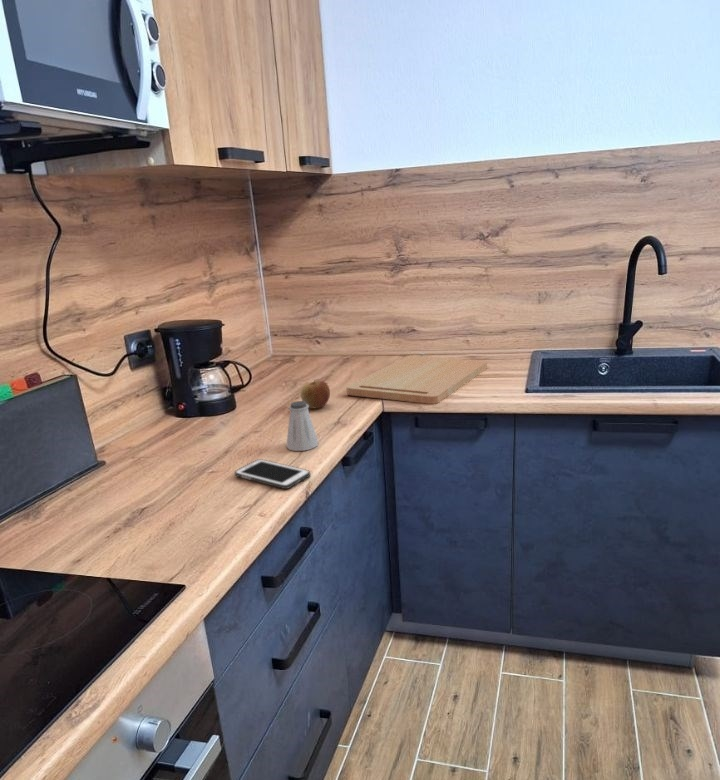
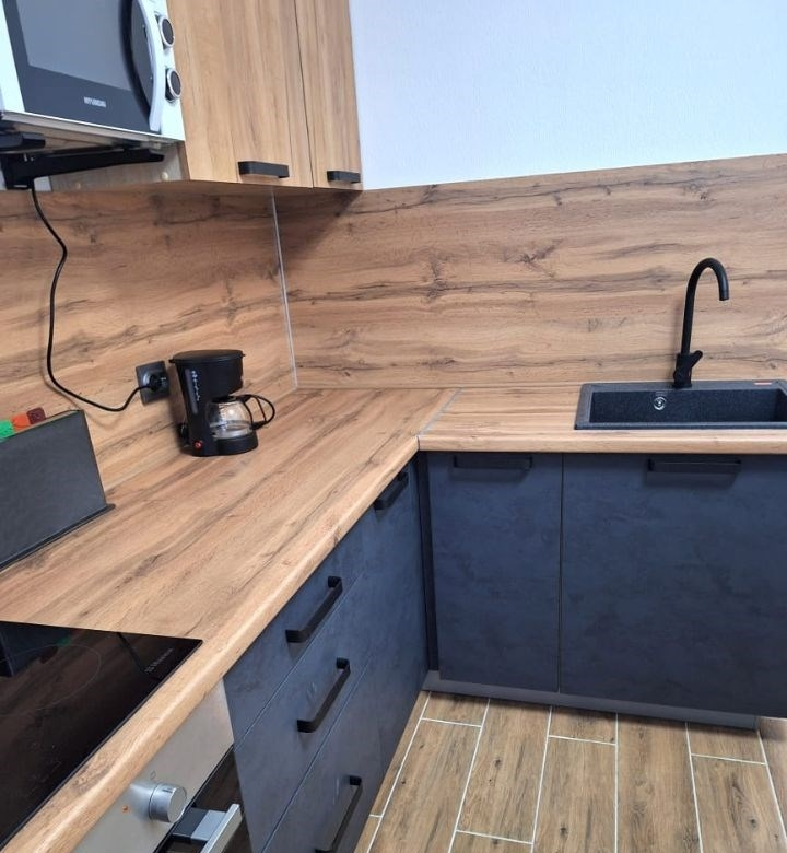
- apple (315, 392)
- saltshaker (300, 424)
- cell phone (272, 473)
- cutting board (420, 376)
